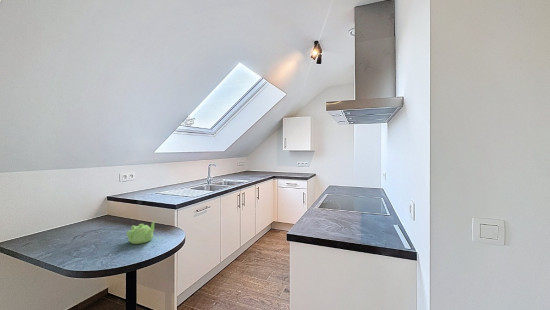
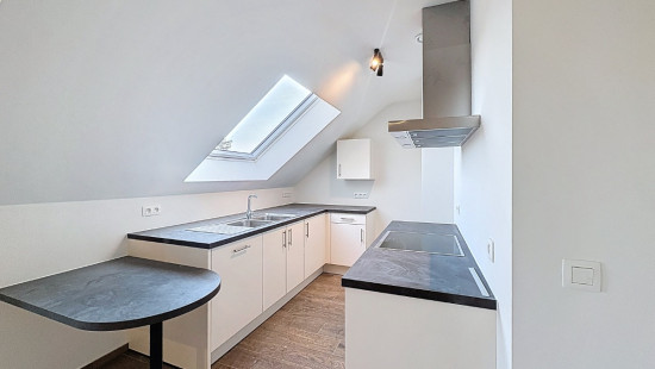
- teapot (142, 232)
